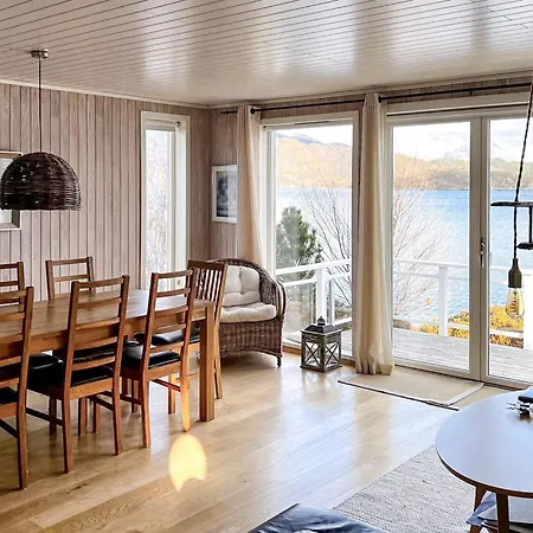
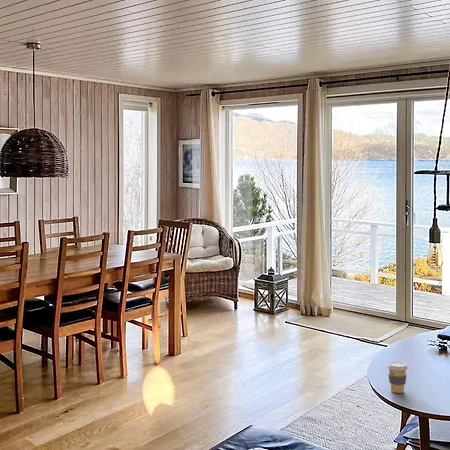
+ coffee cup (397, 377)
